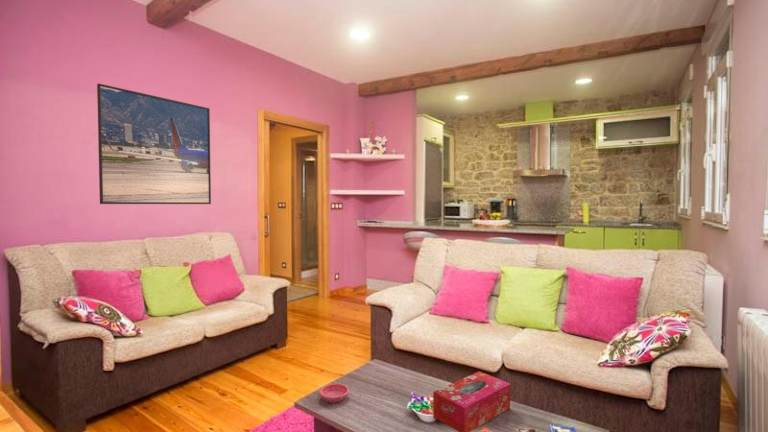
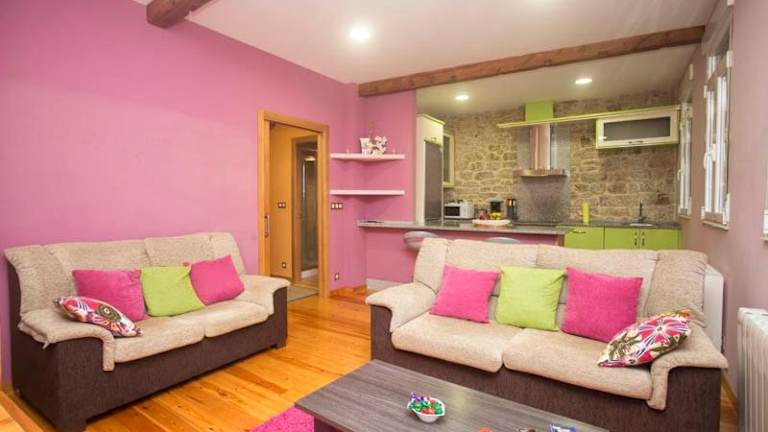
- tissue box (472, 400)
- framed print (160, 150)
- saucer (334, 393)
